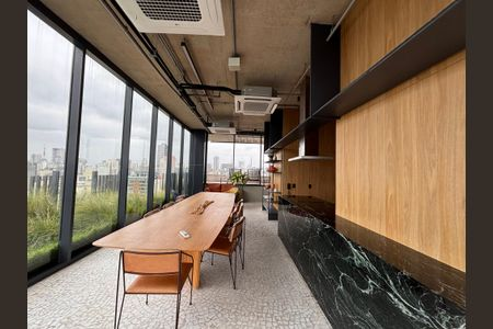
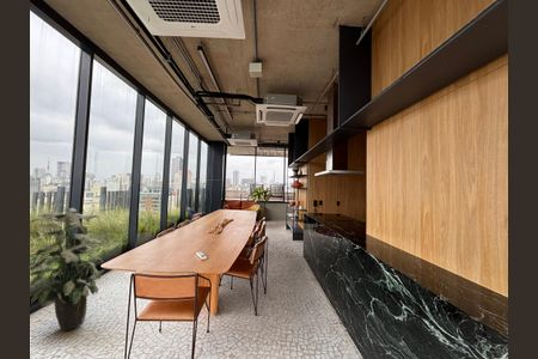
+ indoor plant (67, 267)
